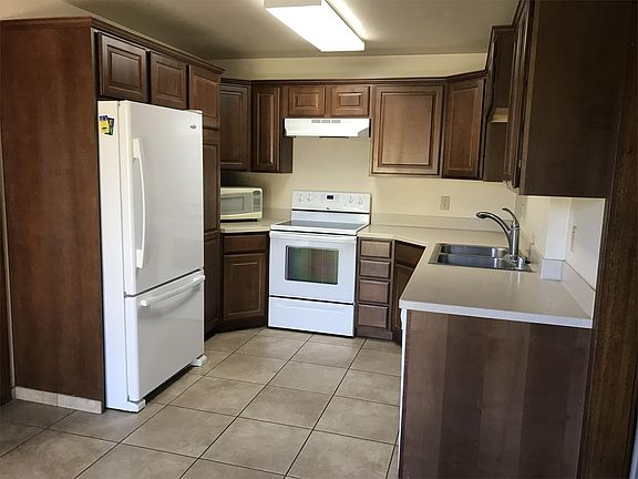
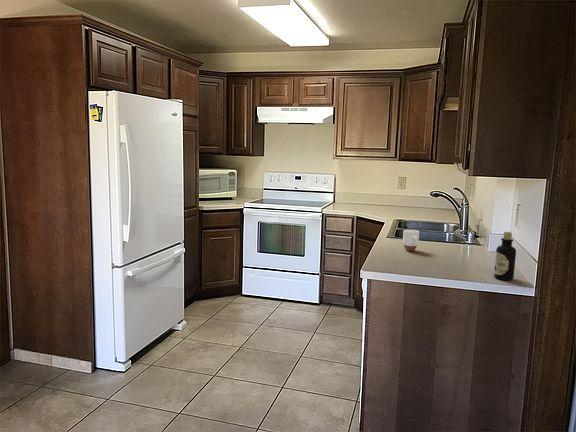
+ mug (412, 241)
+ bottle (505, 255)
